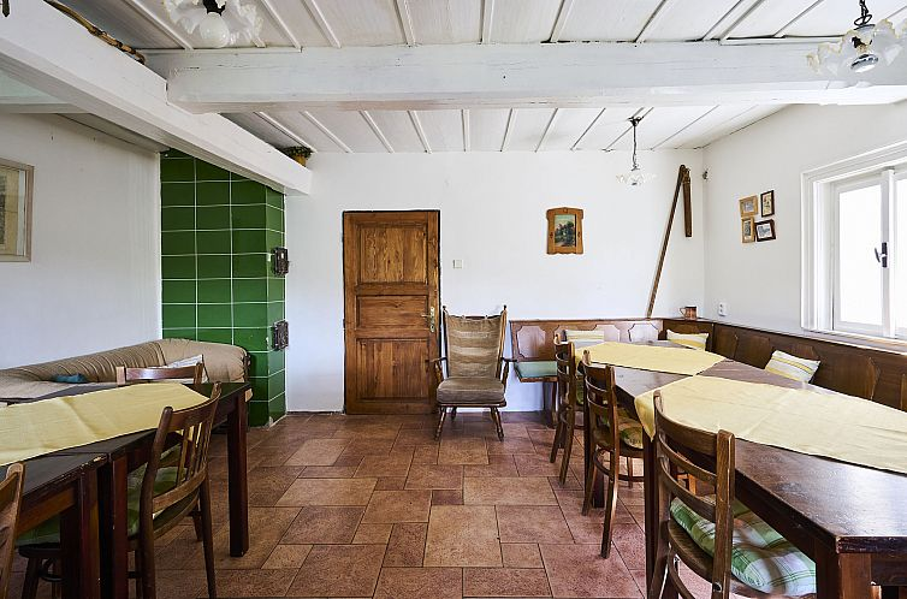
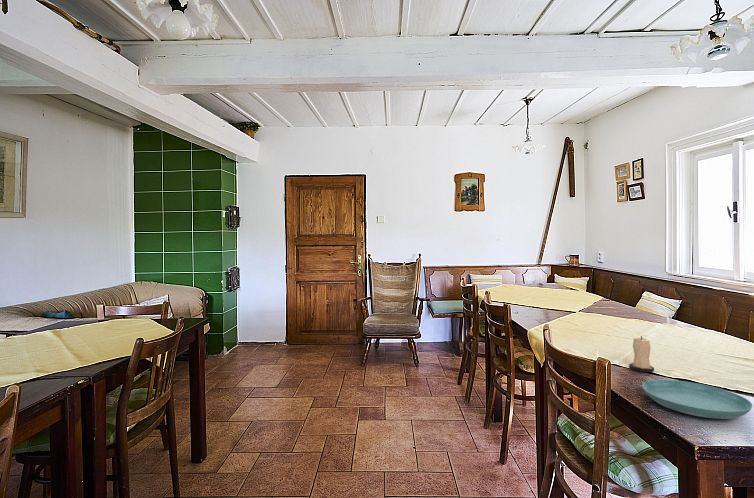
+ candle (641, 352)
+ saucer (693, 399)
